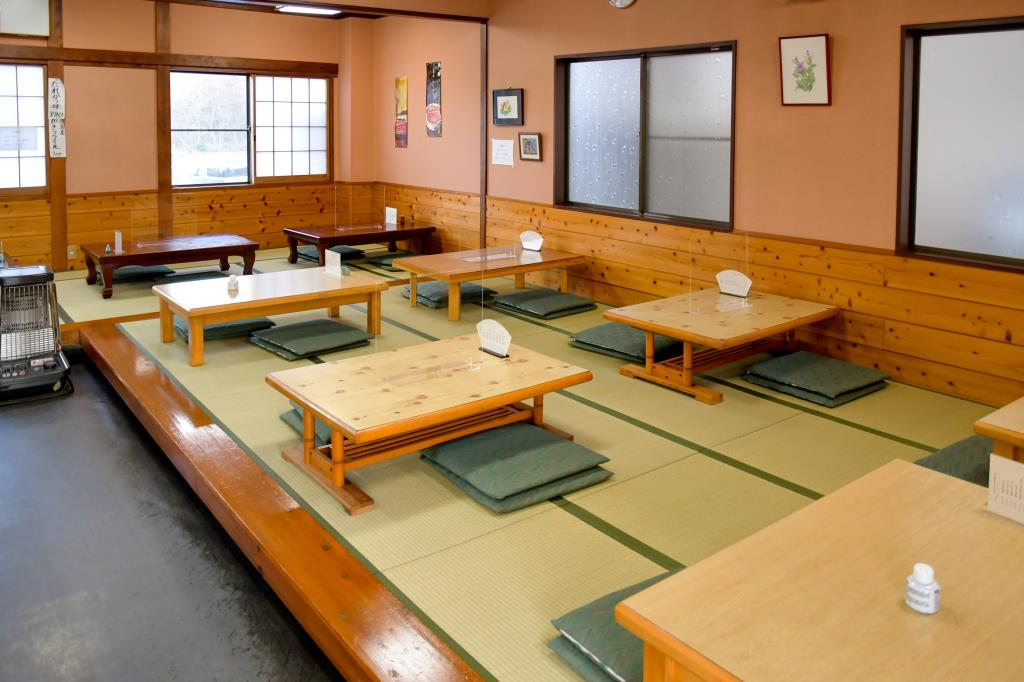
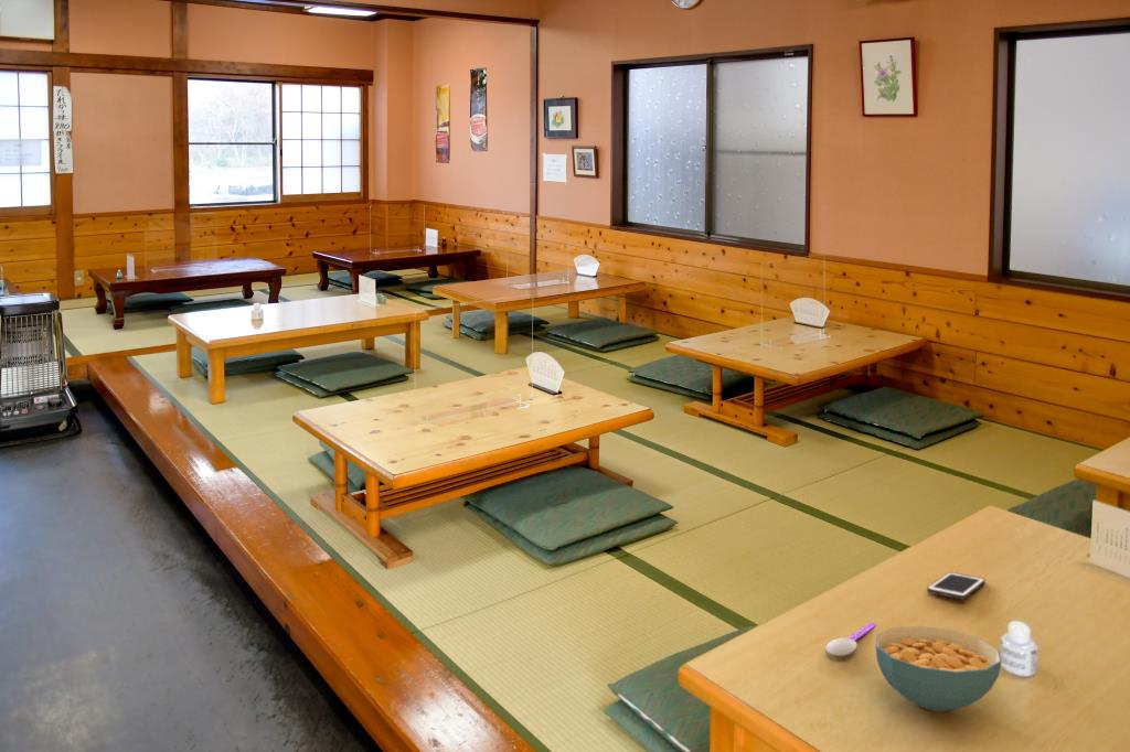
+ spoon (854, 636)
+ cereal bowl (935, 675)
+ cell phone (956, 586)
